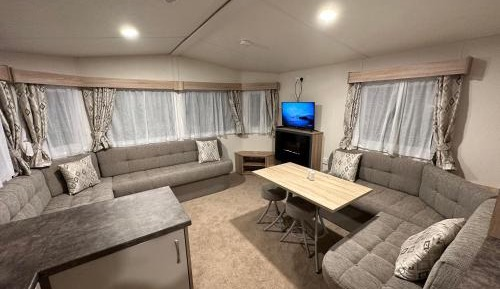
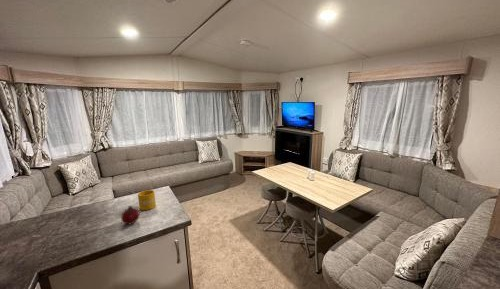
+ fruit (130, 215)
+ mug (146, 198)
